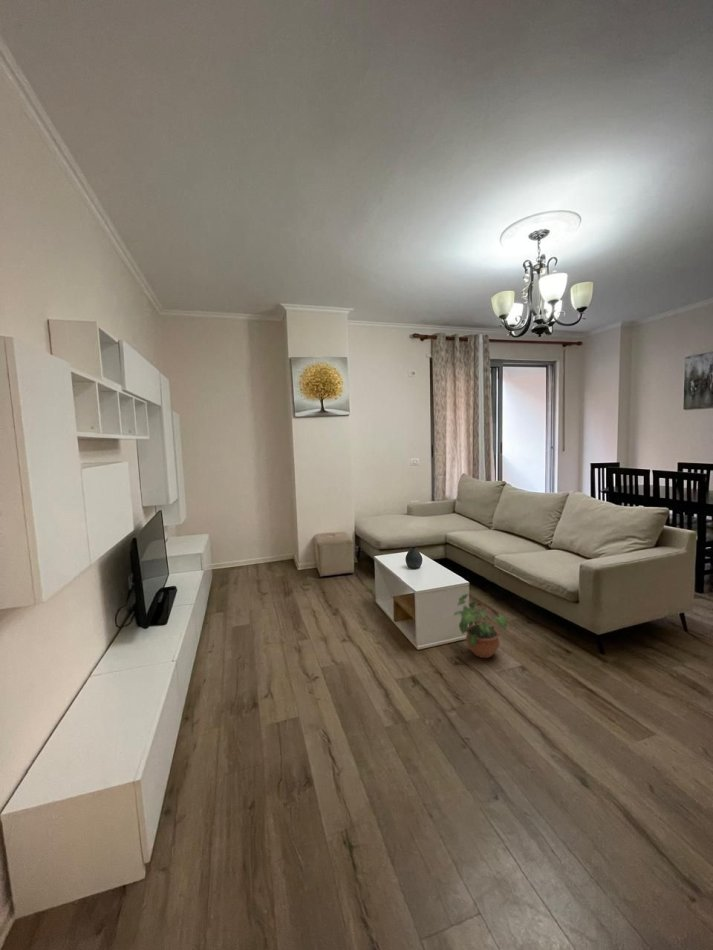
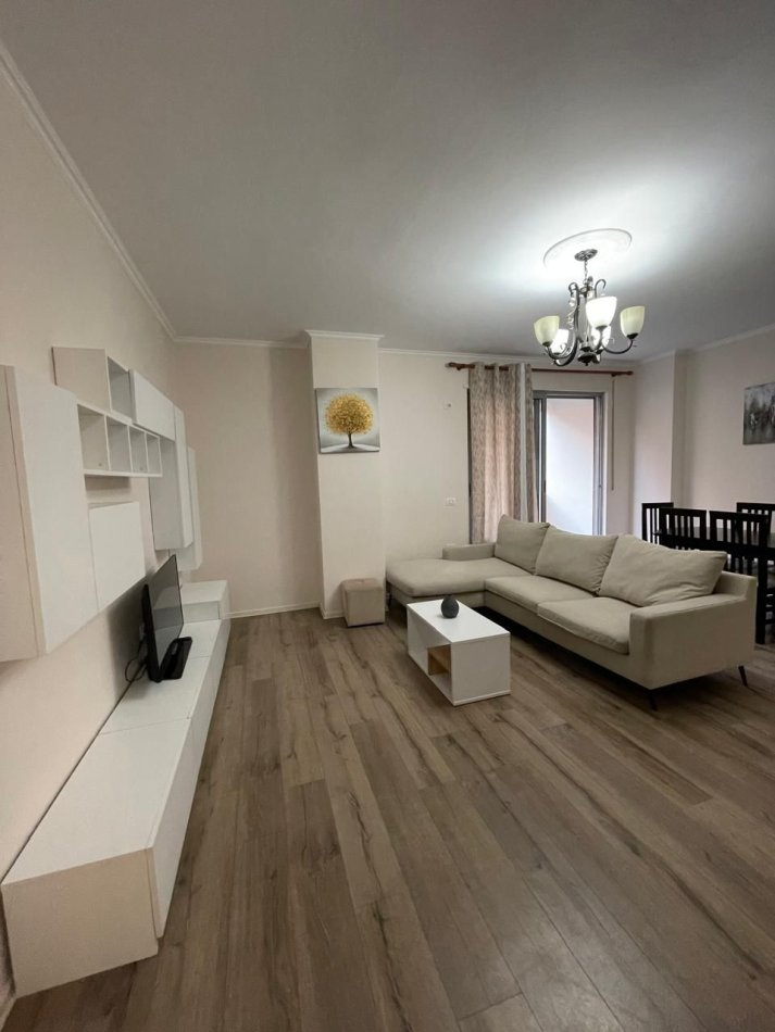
- potted plant (475, 624)
